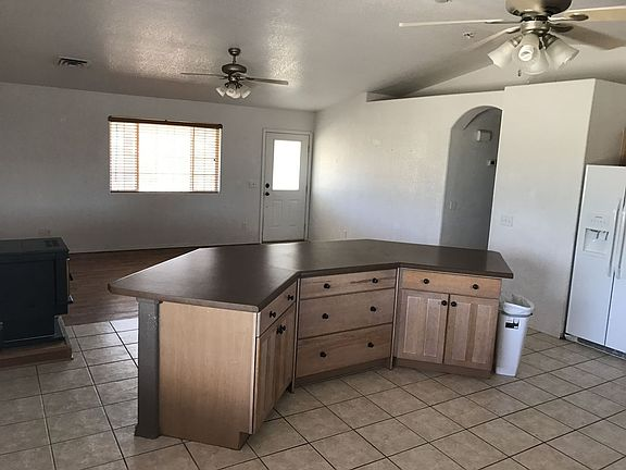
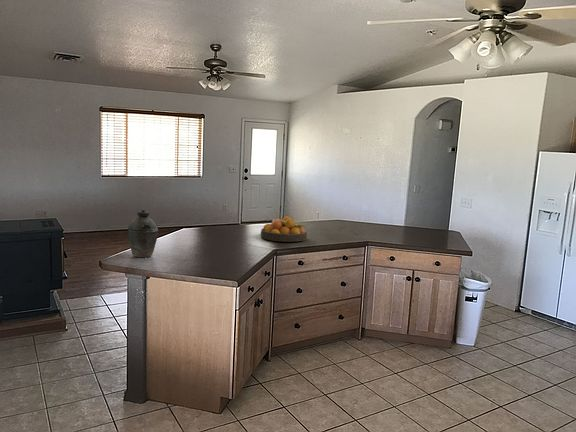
+ fruit bowl (284, 227)
+ kettle (143, 232)
